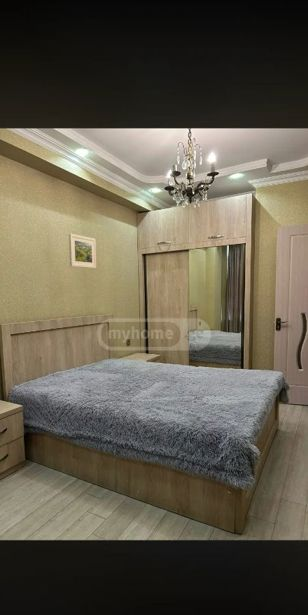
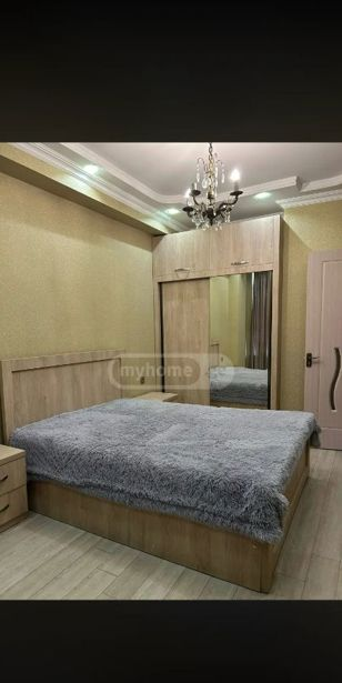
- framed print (83, 252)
